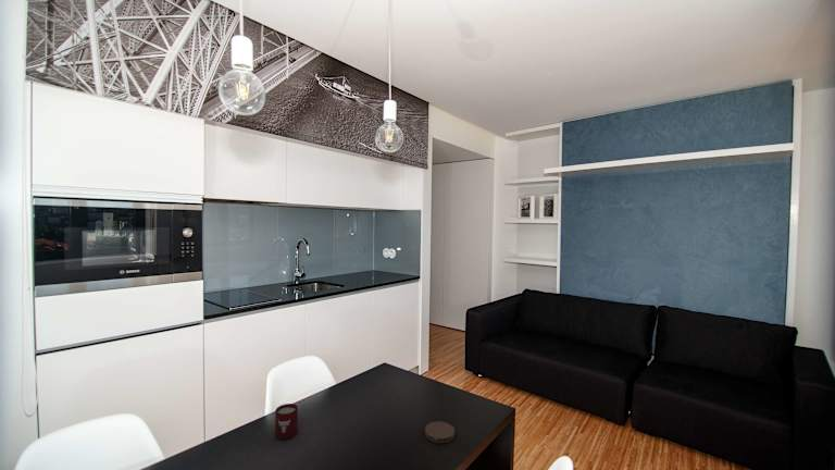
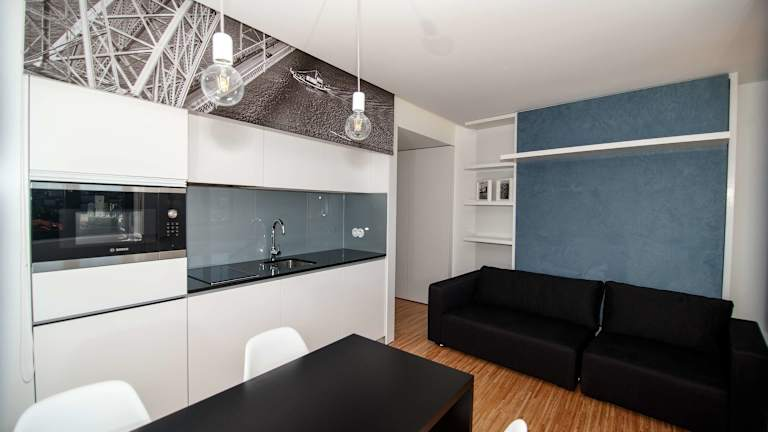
- cup (286, 418)
- coaster (439, 431)
